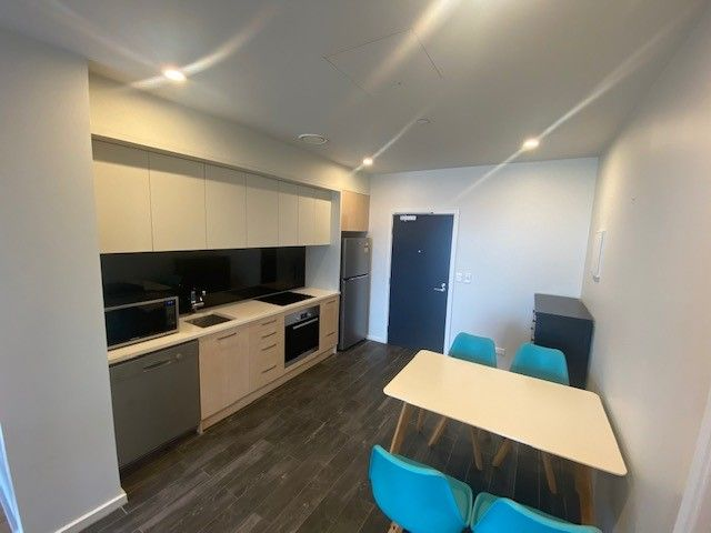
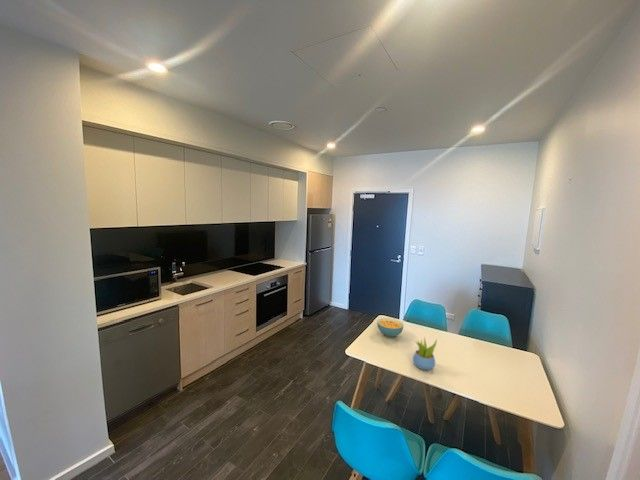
+ cereal bowl (389, 329)
+ succulent plant (424, 351)
